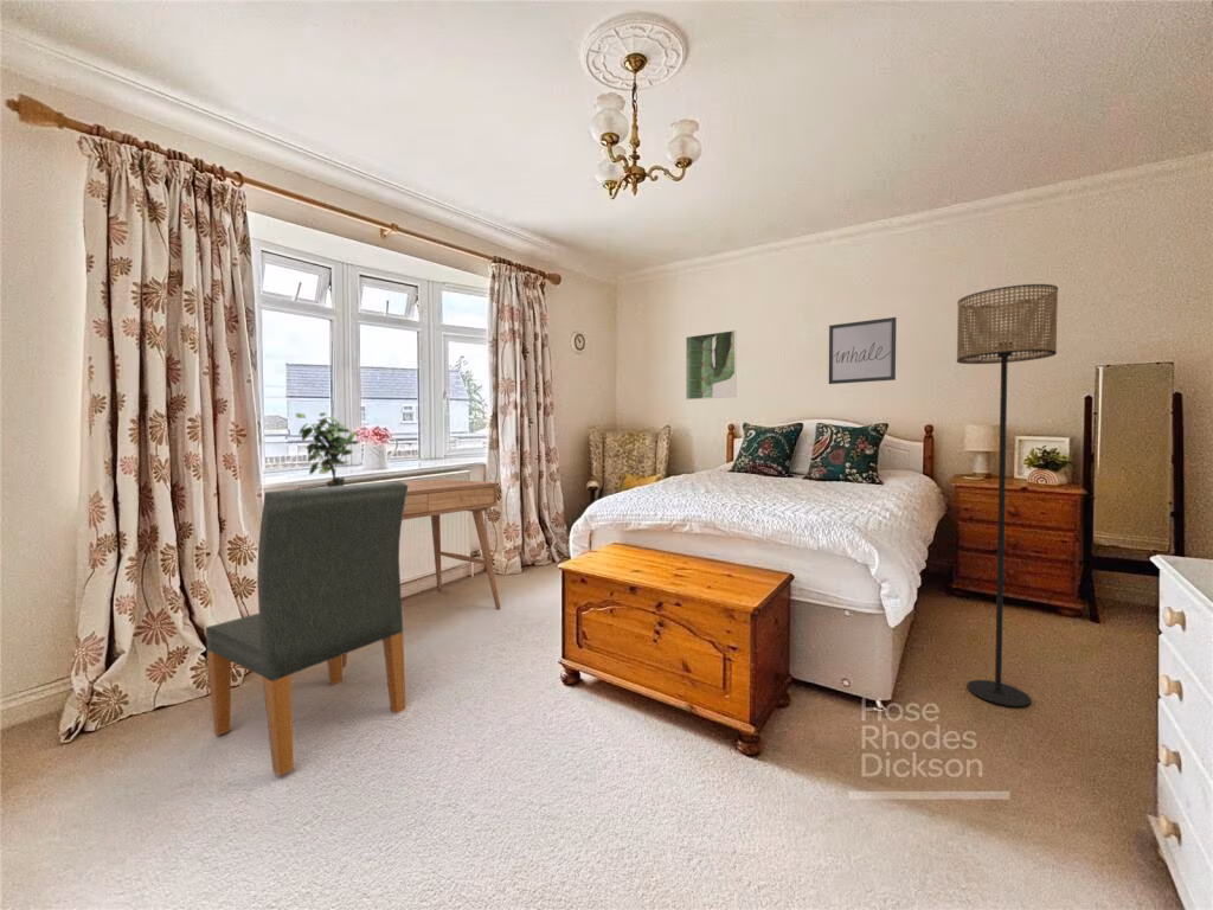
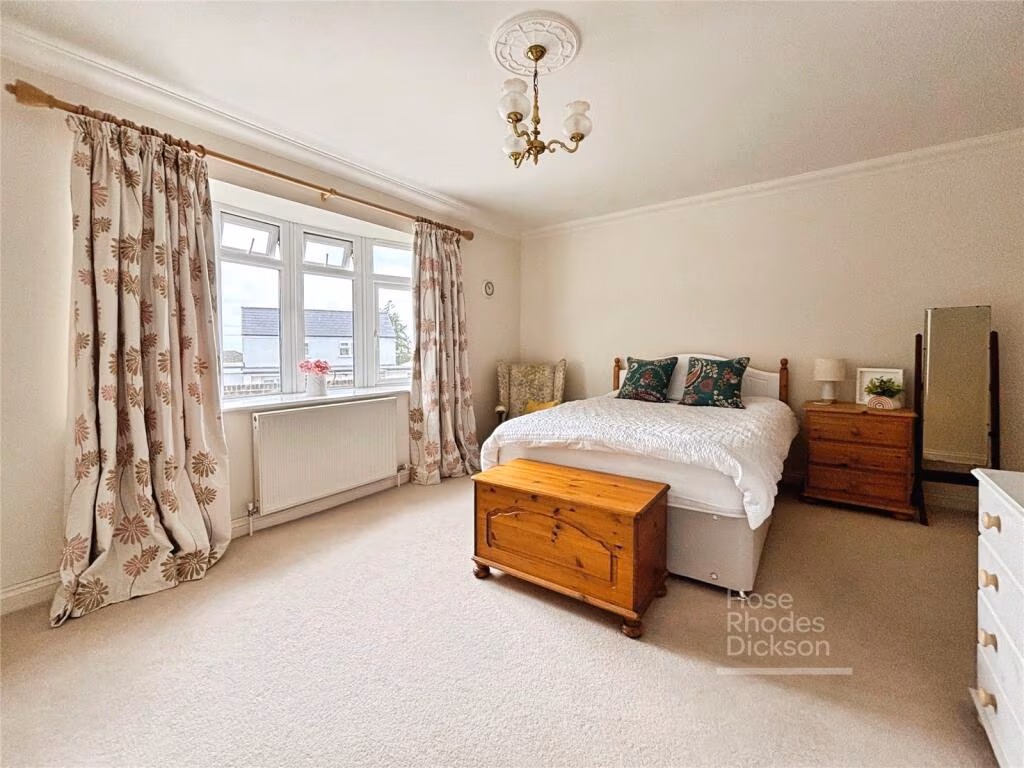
- dining chair (312, 603)
- wall art (861, 351)
- desk (434, 552)
- floor lamp (1001, 496)
- potted plant (327, 450)
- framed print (710, 366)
